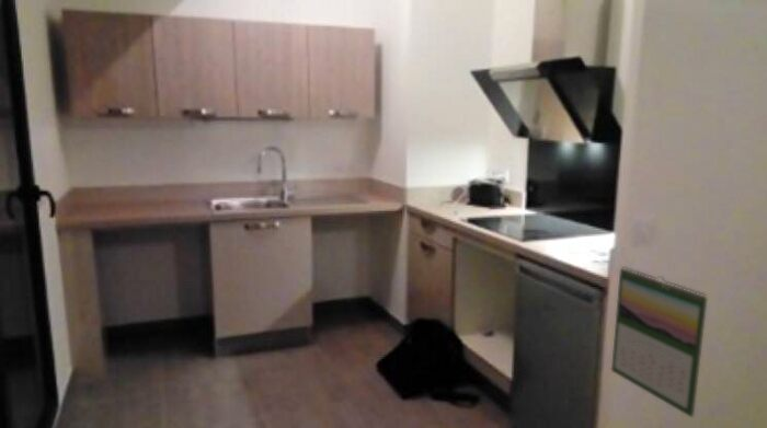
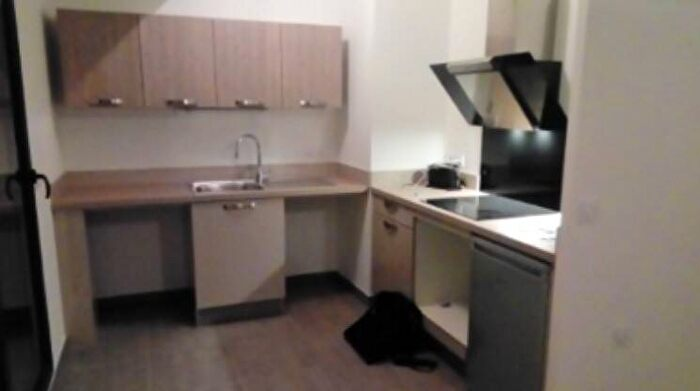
- calendar (654, 335)
